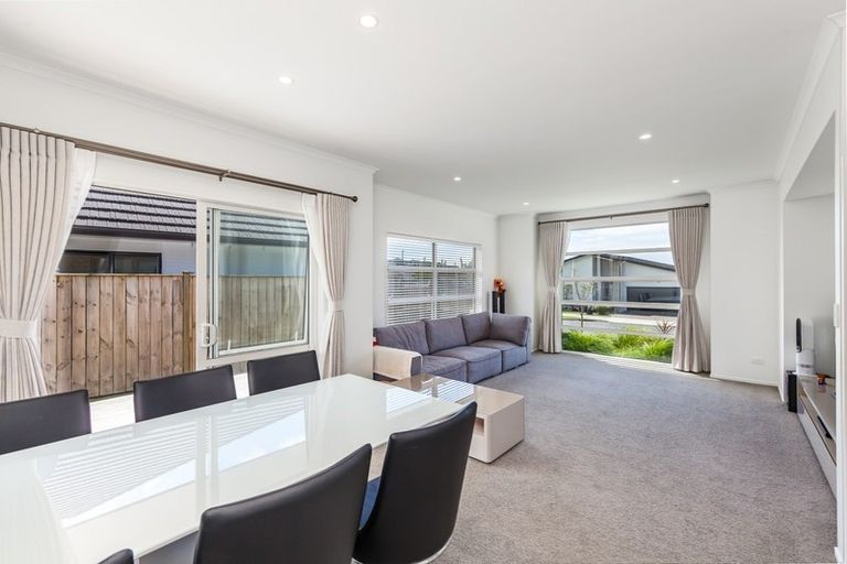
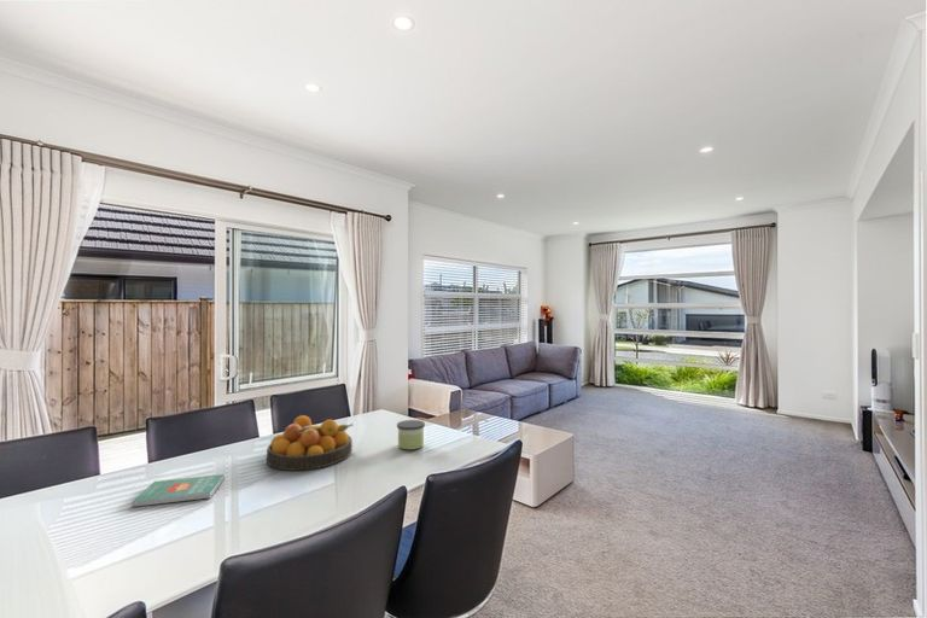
+ book (181, 489)
+ candle (410, 435)
+ fruit bowl (310, 437)
